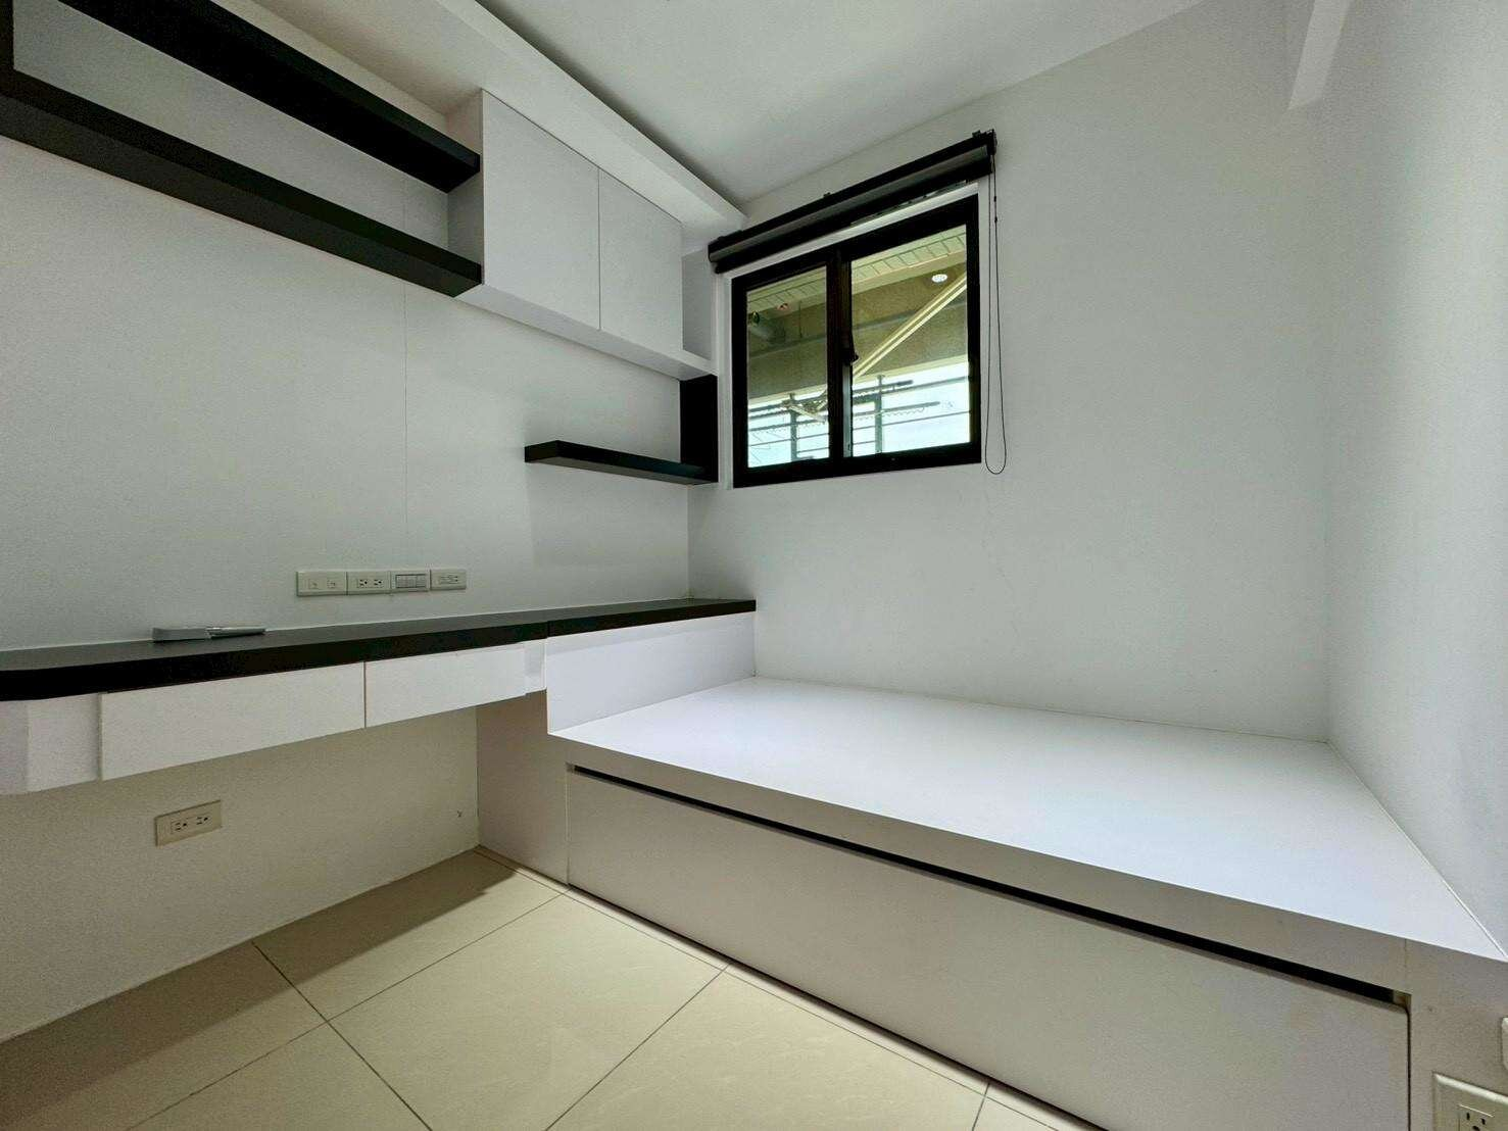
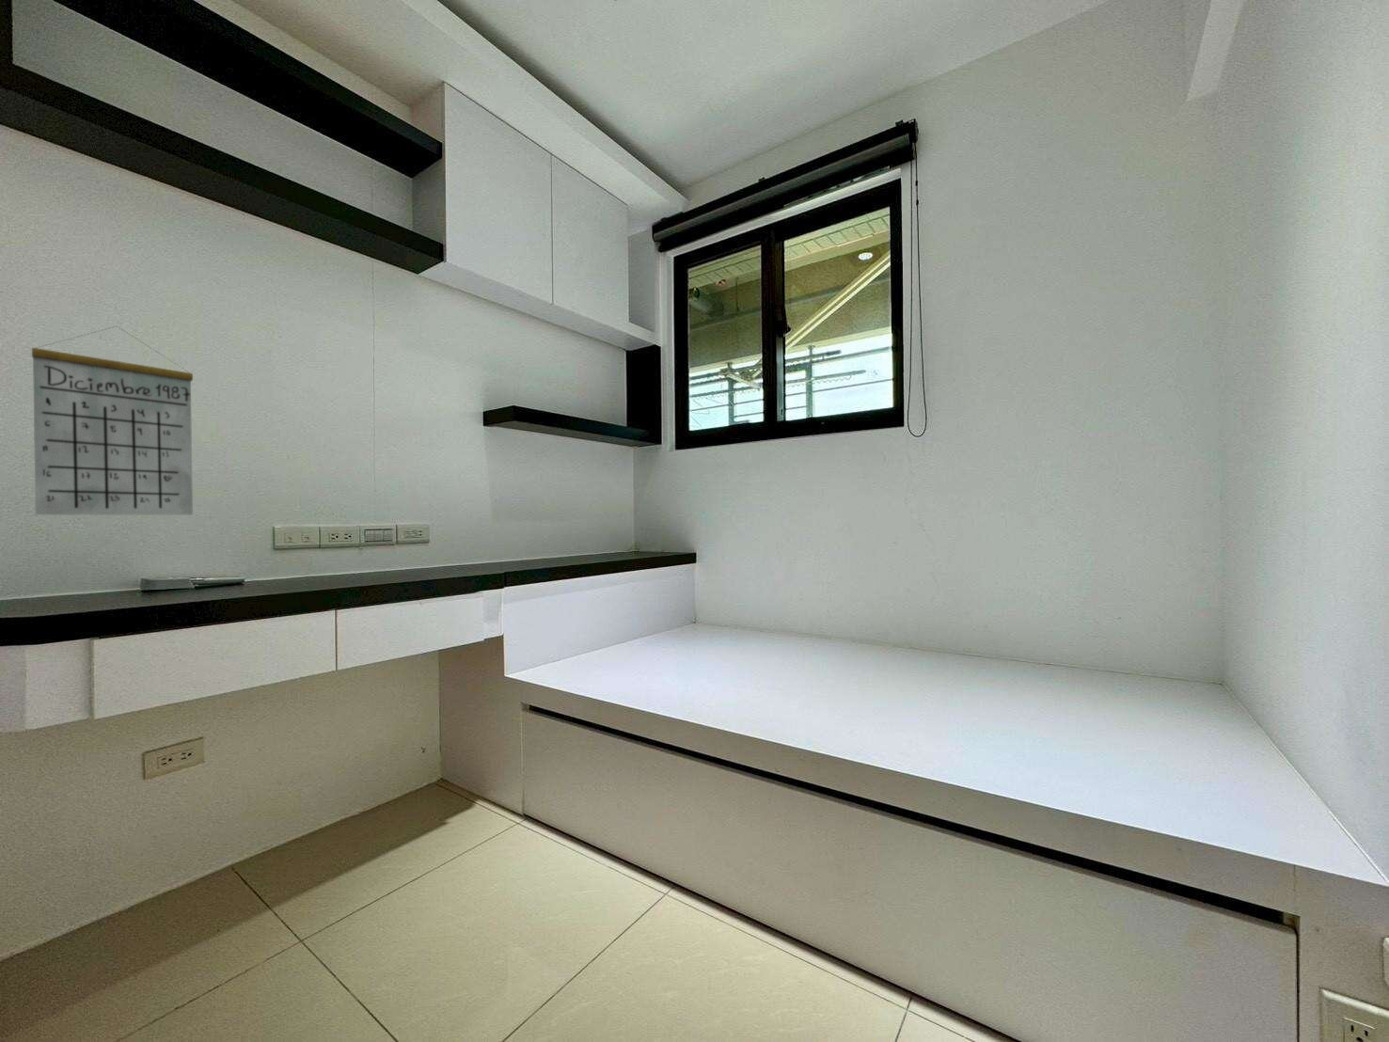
+ calendar (119, 419)
